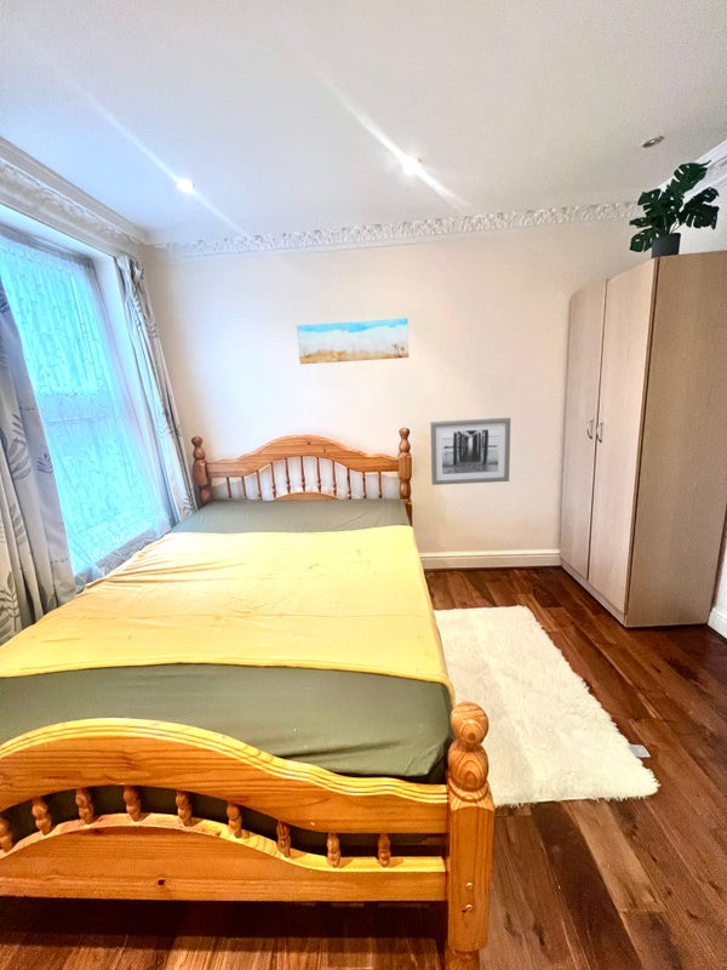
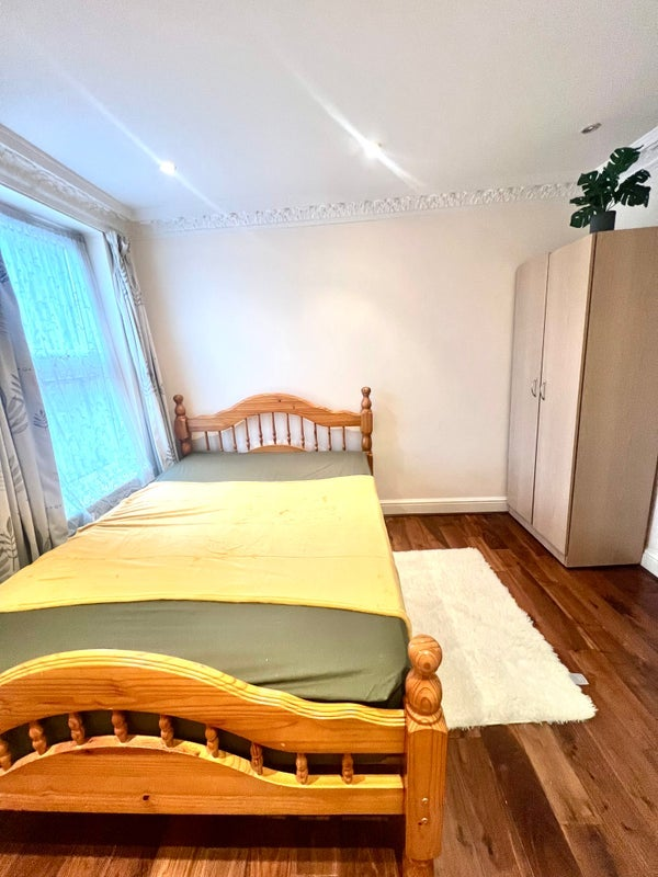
- wall art (353, 341)
- wall art (470, 451)
